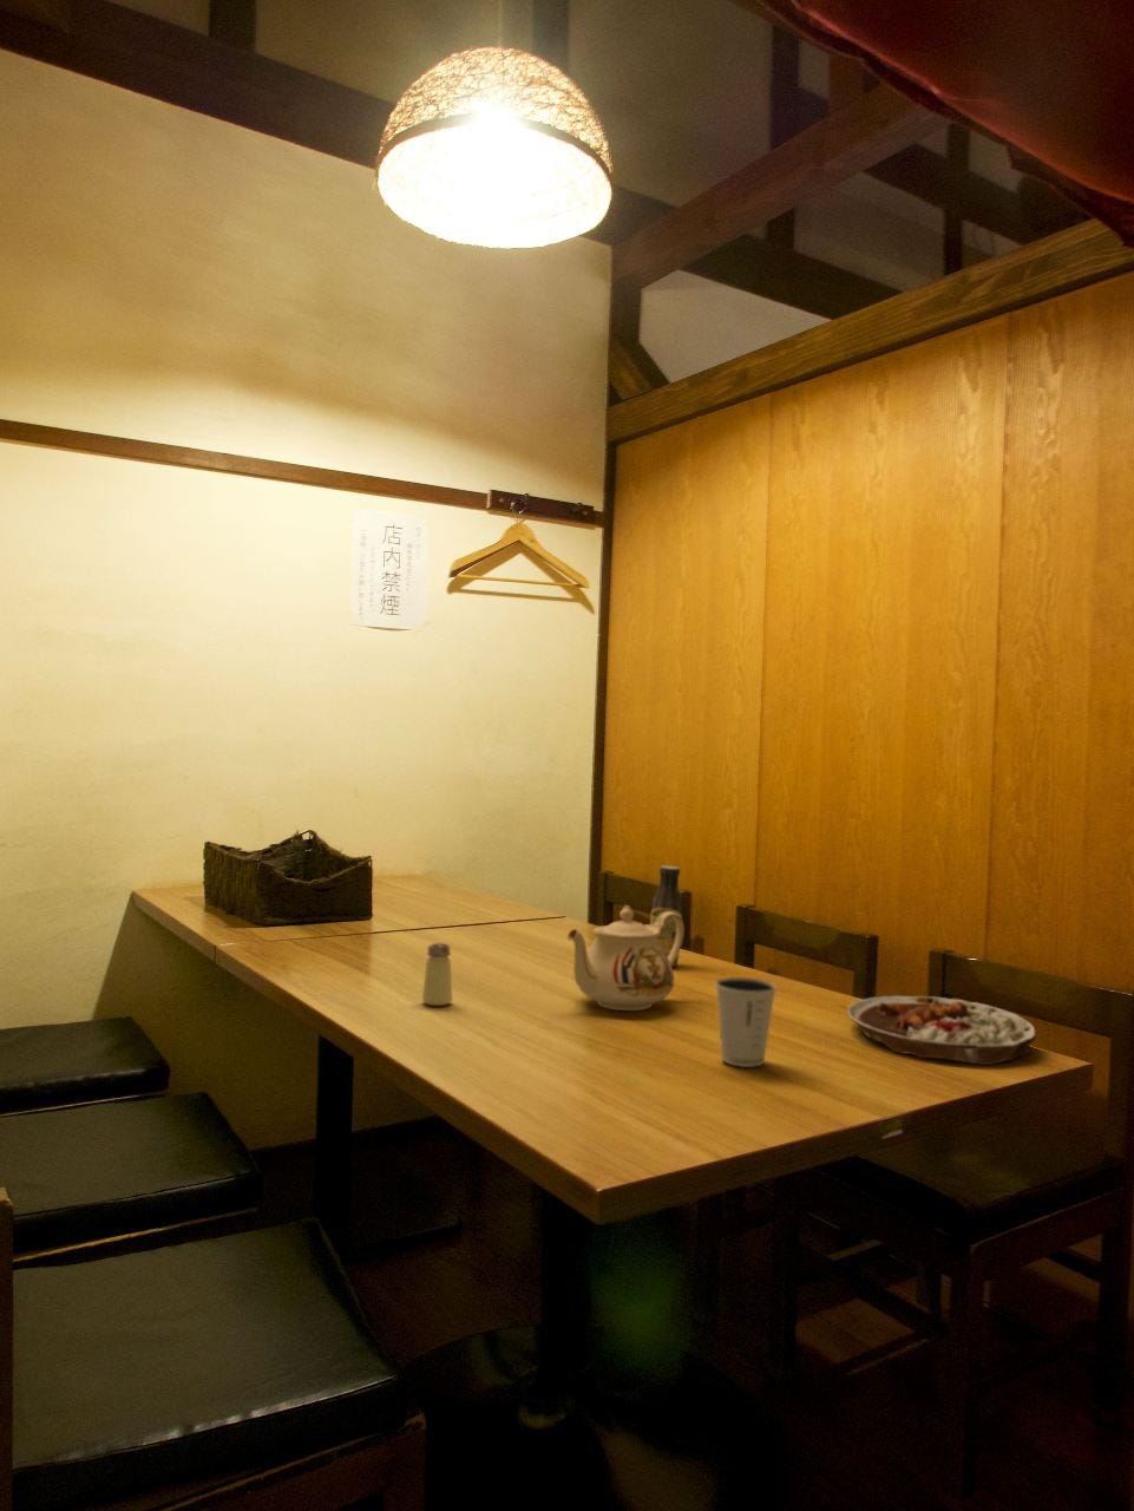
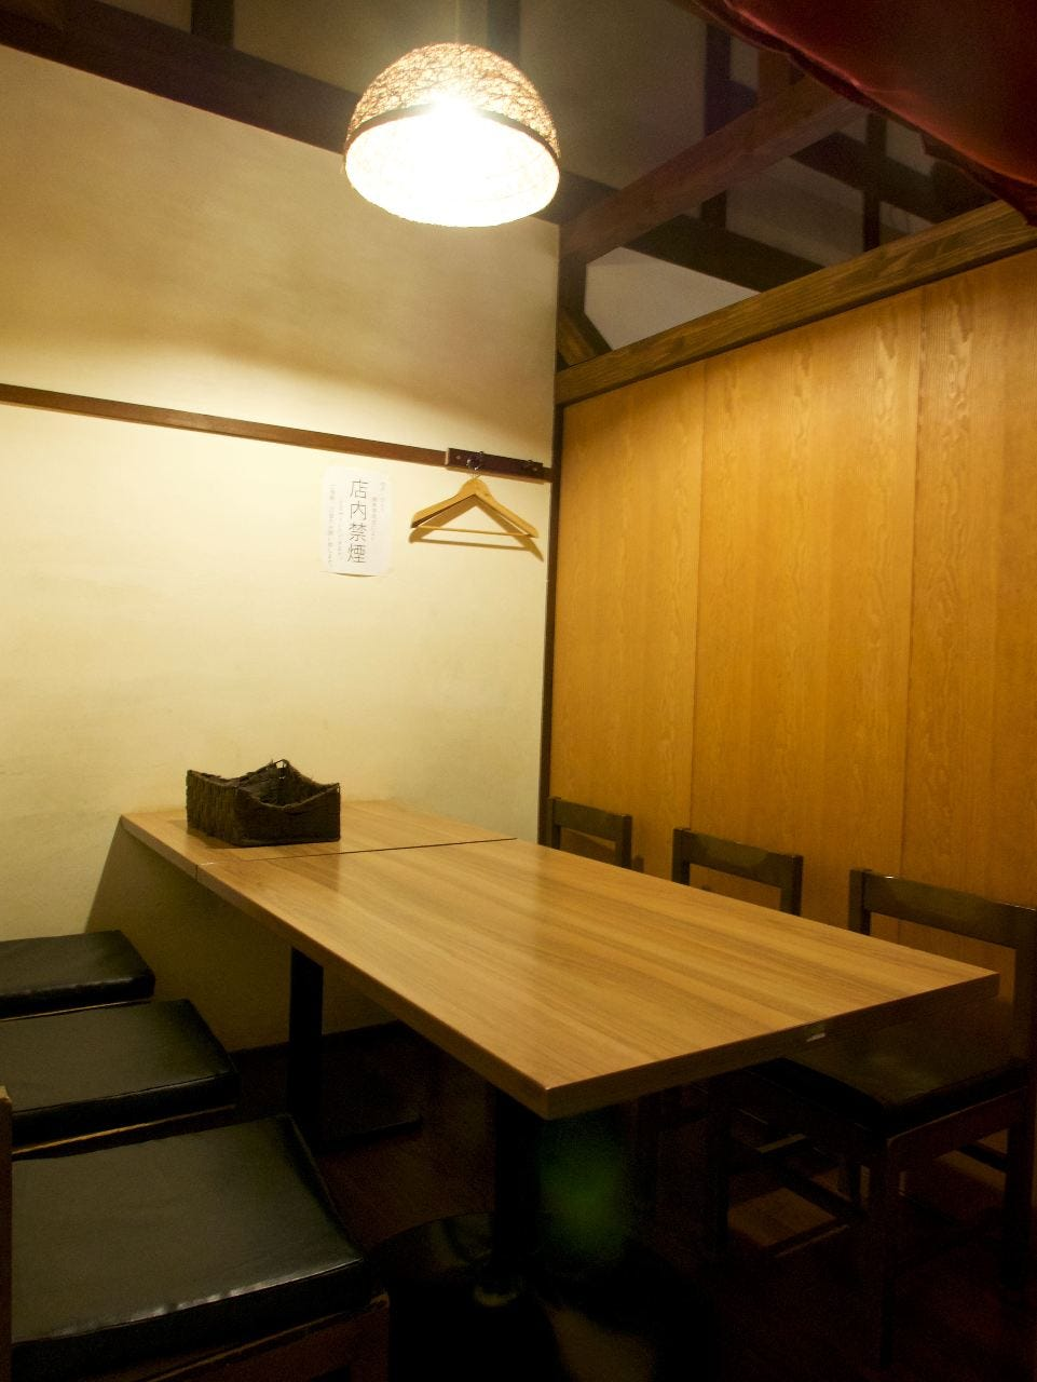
- plate (940, 1020)
- sauce bottle (668, 918)
- saltshaker (438, 972)
- dixie cup (743, 1022)
- teapot (627, 953)
